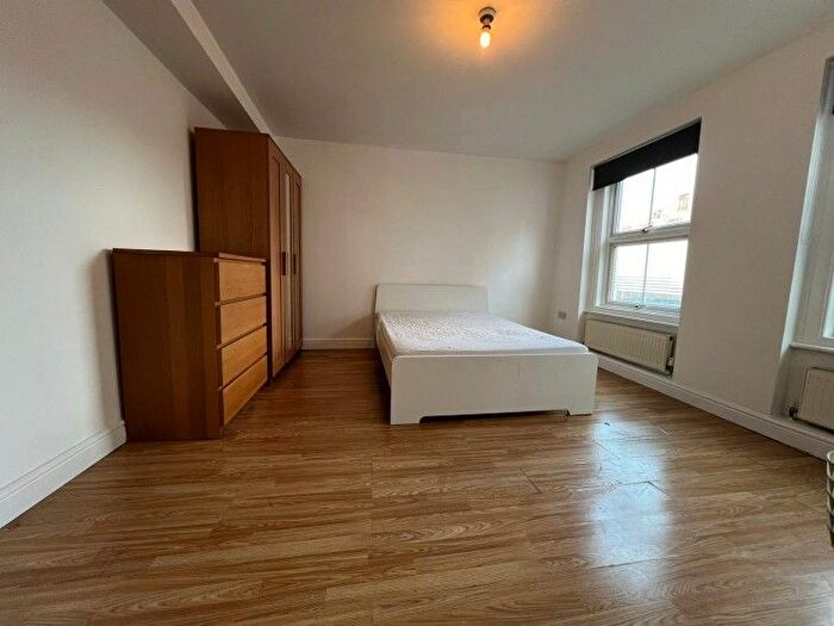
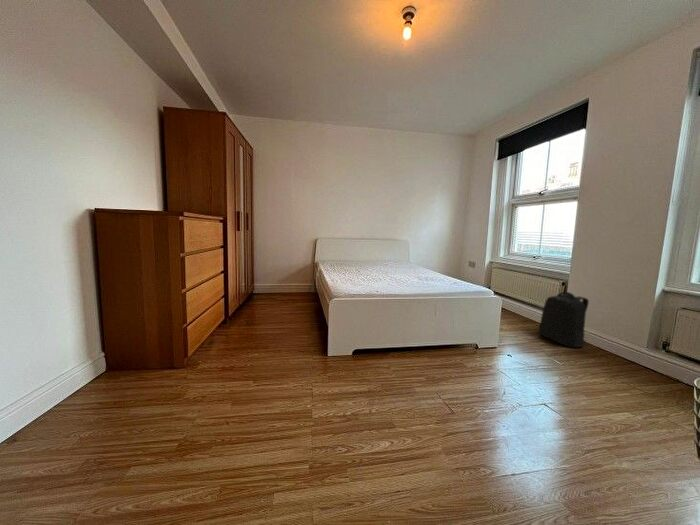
+ backpack (566, 316)
